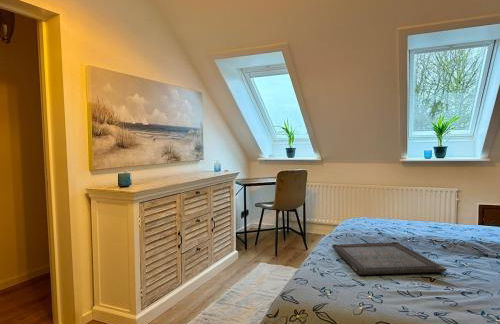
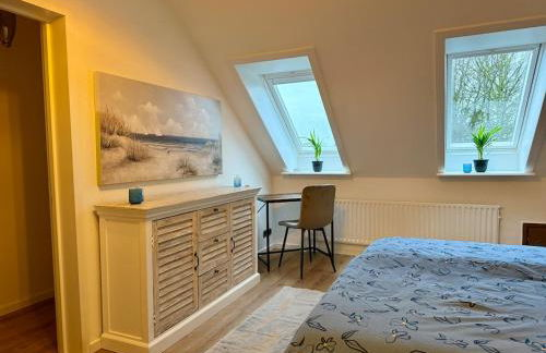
- serving tray (382, 256)
